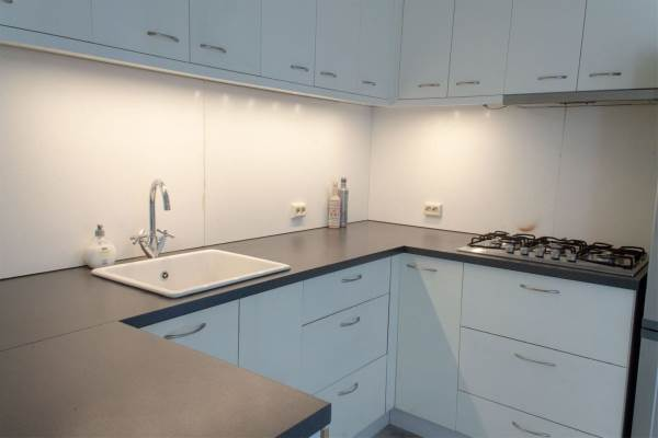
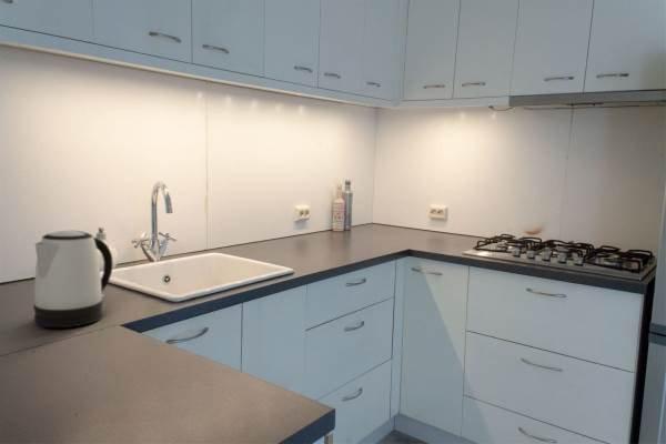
+ kettle (75, 273)
